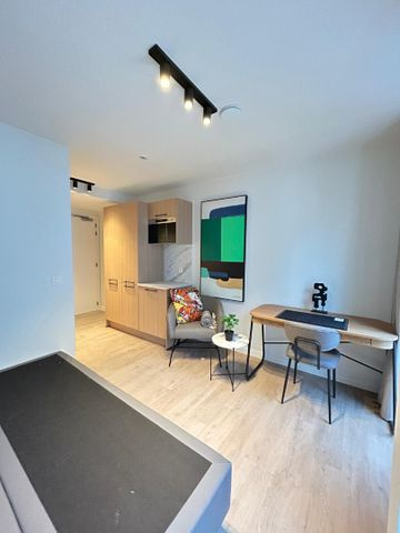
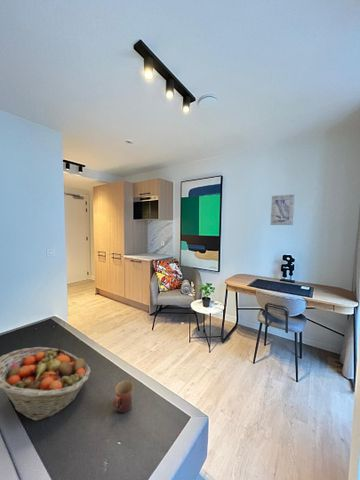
+ wall art (282, 210)
+ mug (122, 399)
+ fruit basket (43, 374)
